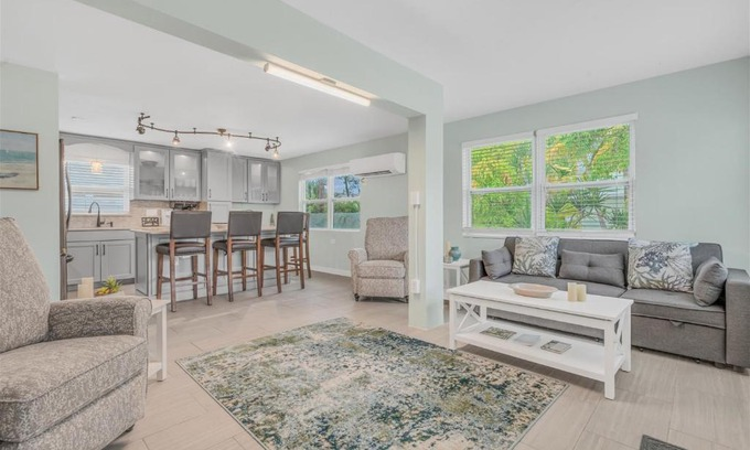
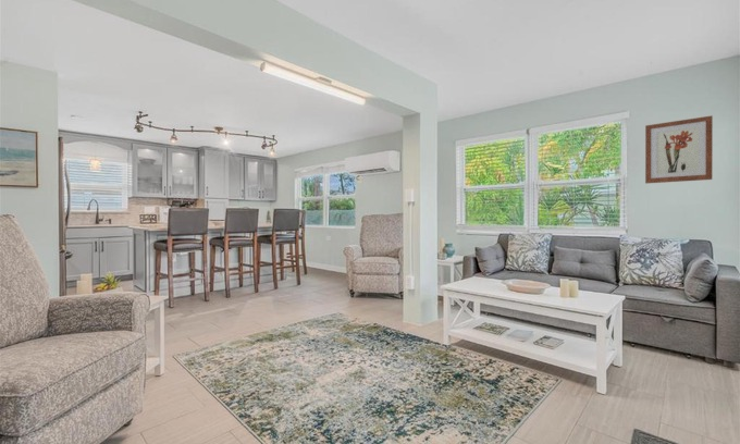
+ wall art (677, 151)
